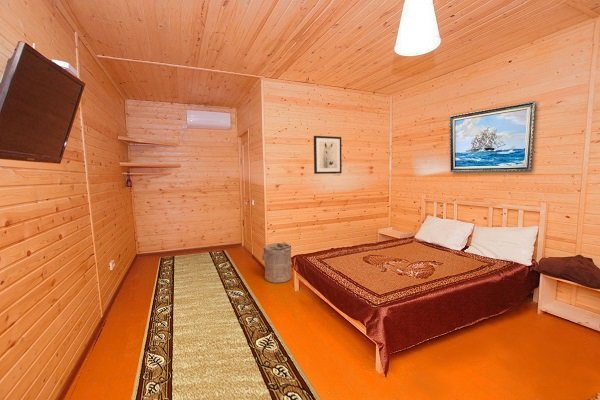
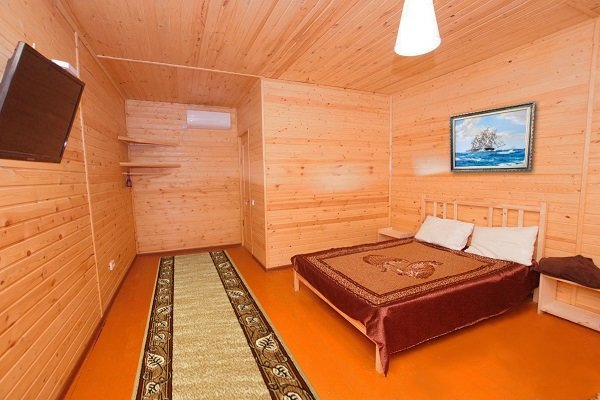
- wall art (327, 155)
- laundry hamper (276, 260)
